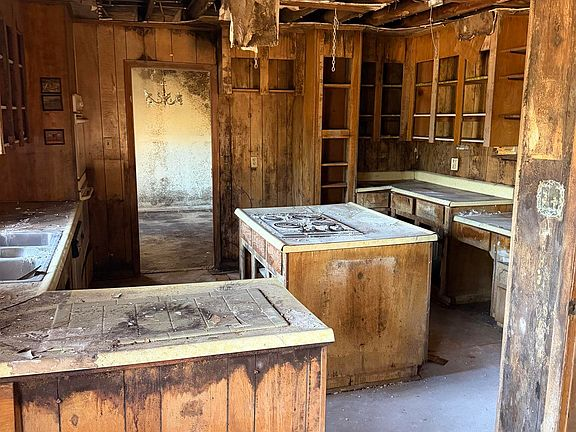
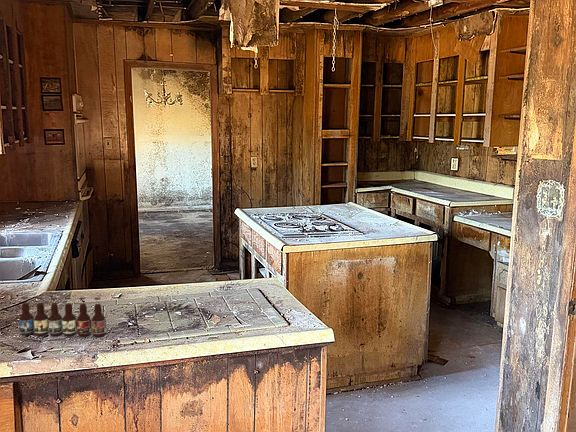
+ beer bottle (61, 316)
